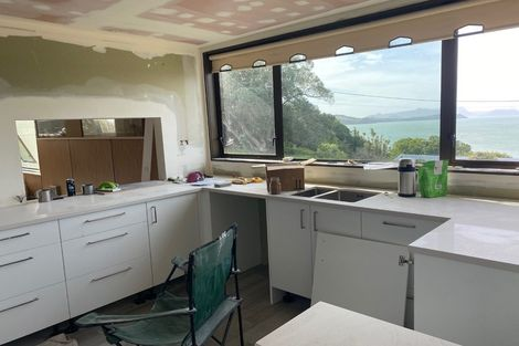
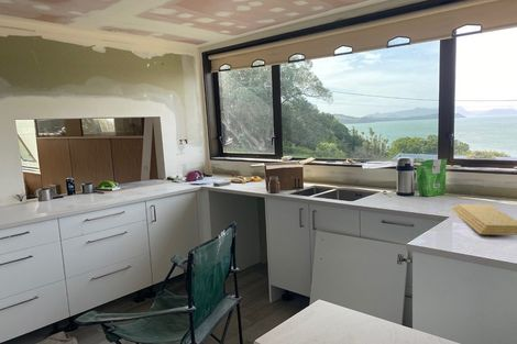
+ cutting board (483, 217)
